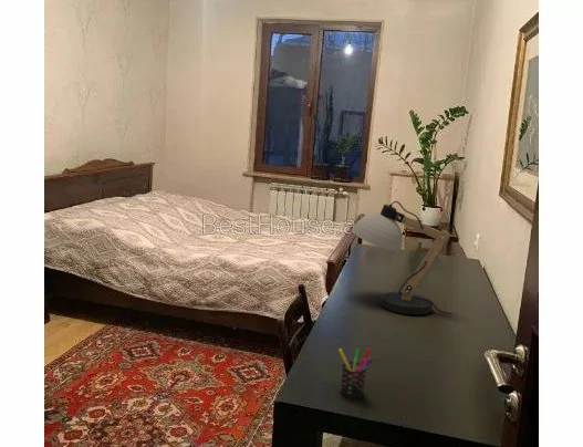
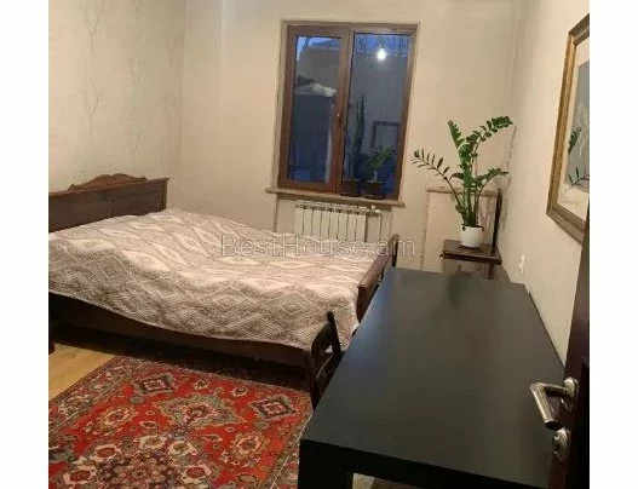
- desk lamp (398, 250)
- pen holder (355, 370)
